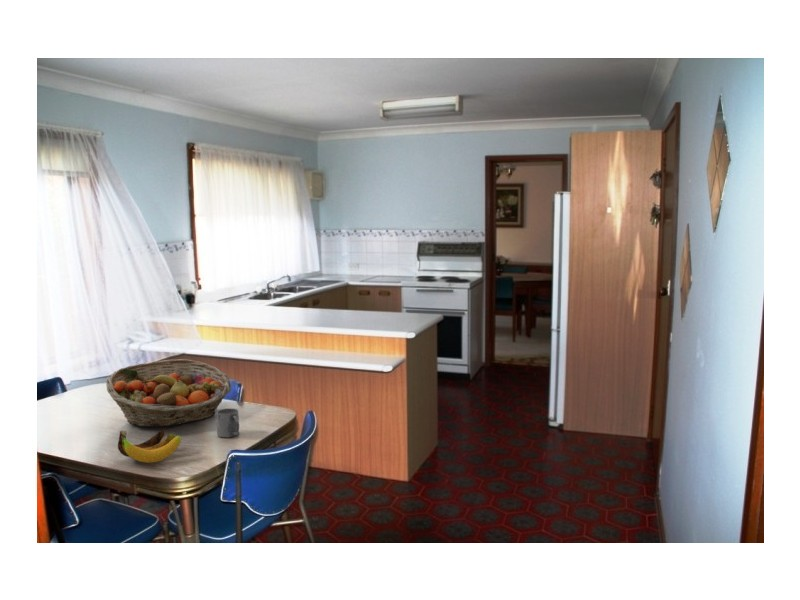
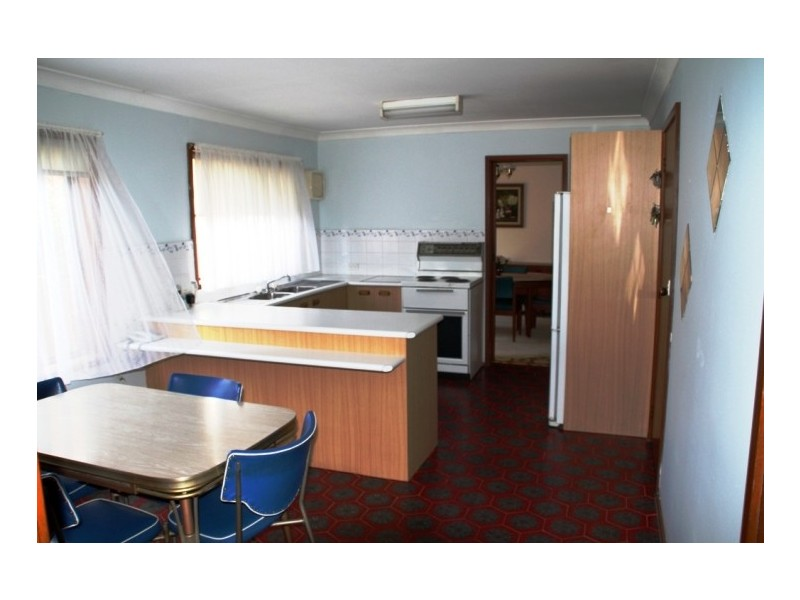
- mug (230, 423)
- fruit basket (170, 391)
- banana (148, 442)
